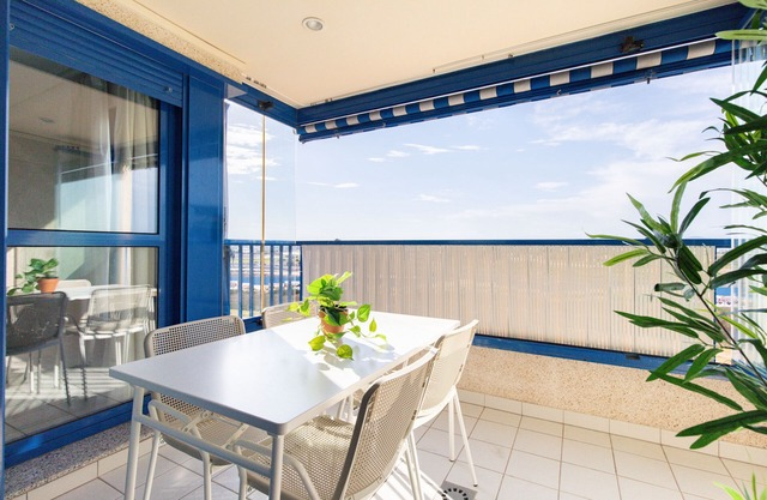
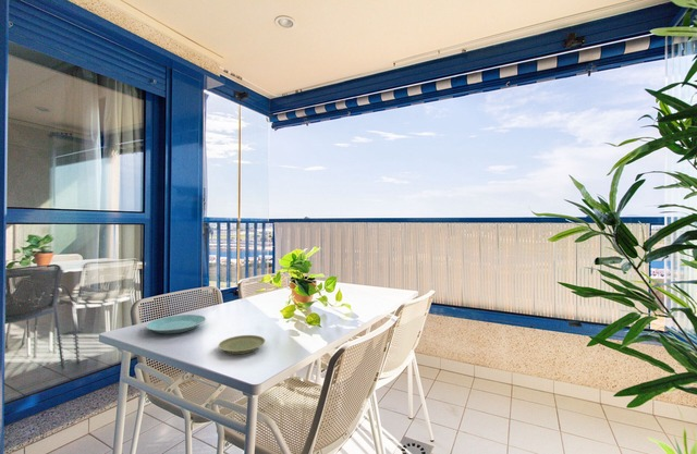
+ plate (242, 345)
+ plate (176, 324)
